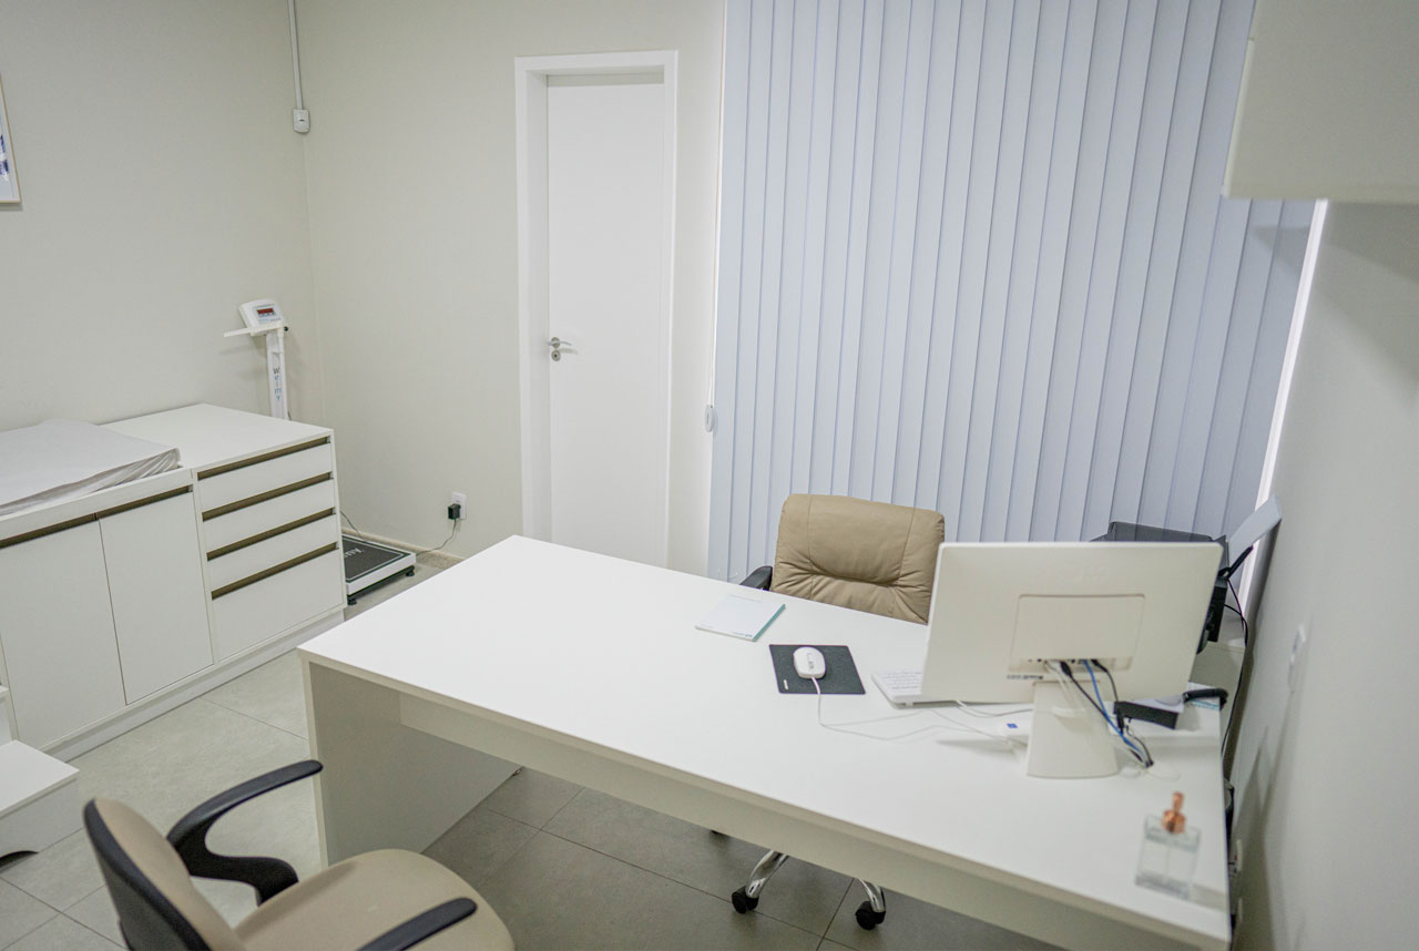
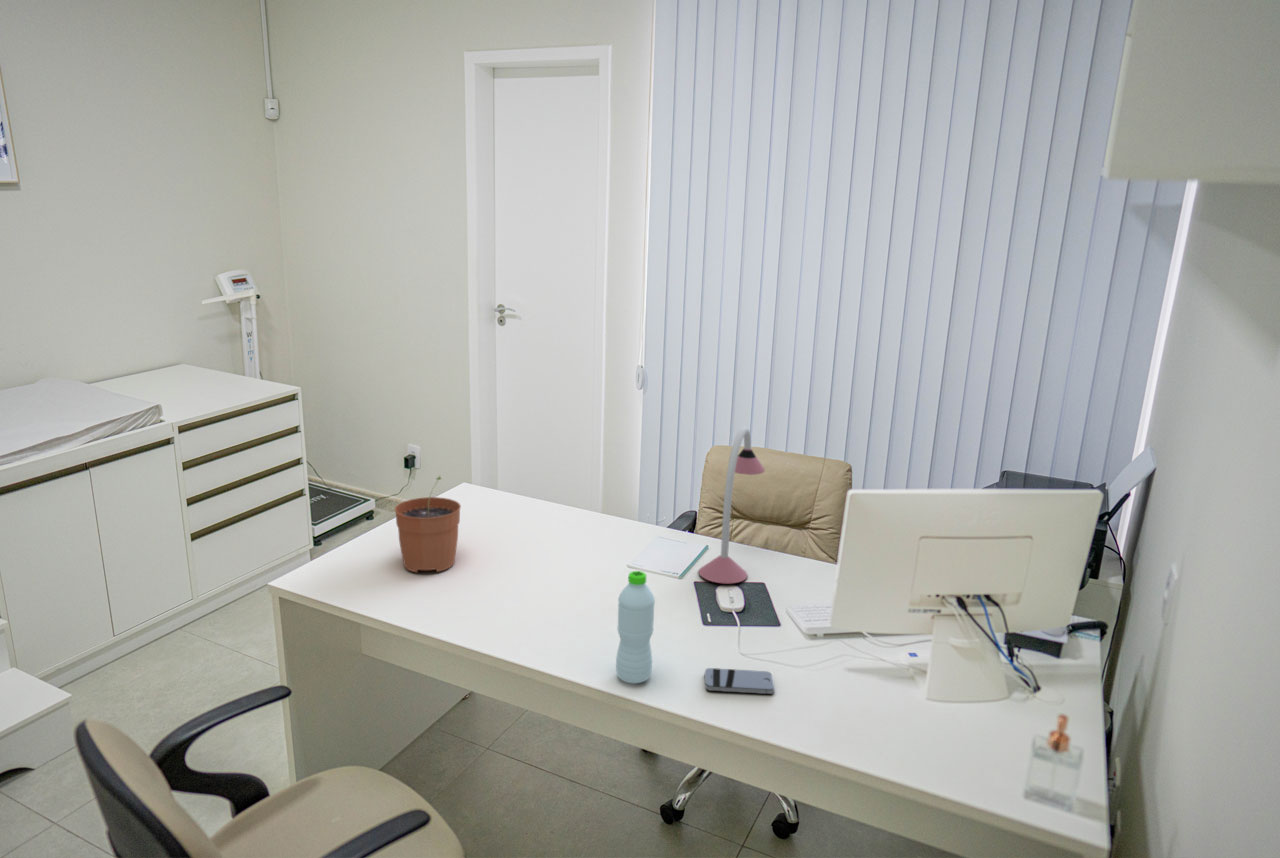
+ smartphone (738, 680)
+ plant pot (428, 521)
+ desk lamp (731, 498)
+ water bottle (635, 626)
